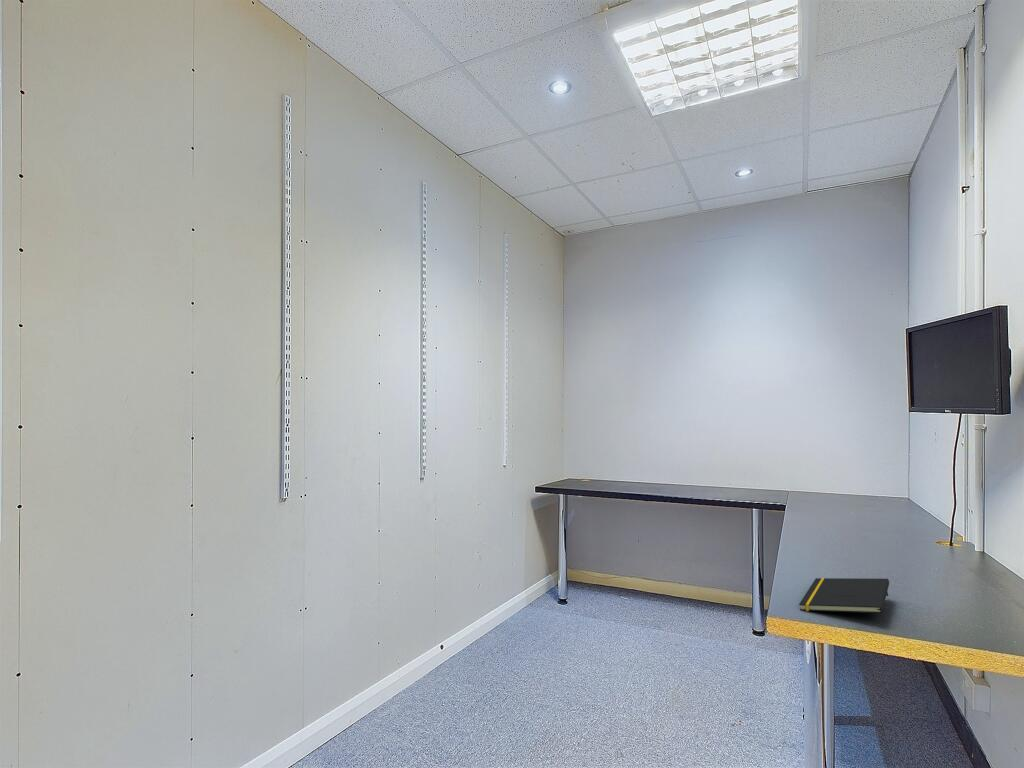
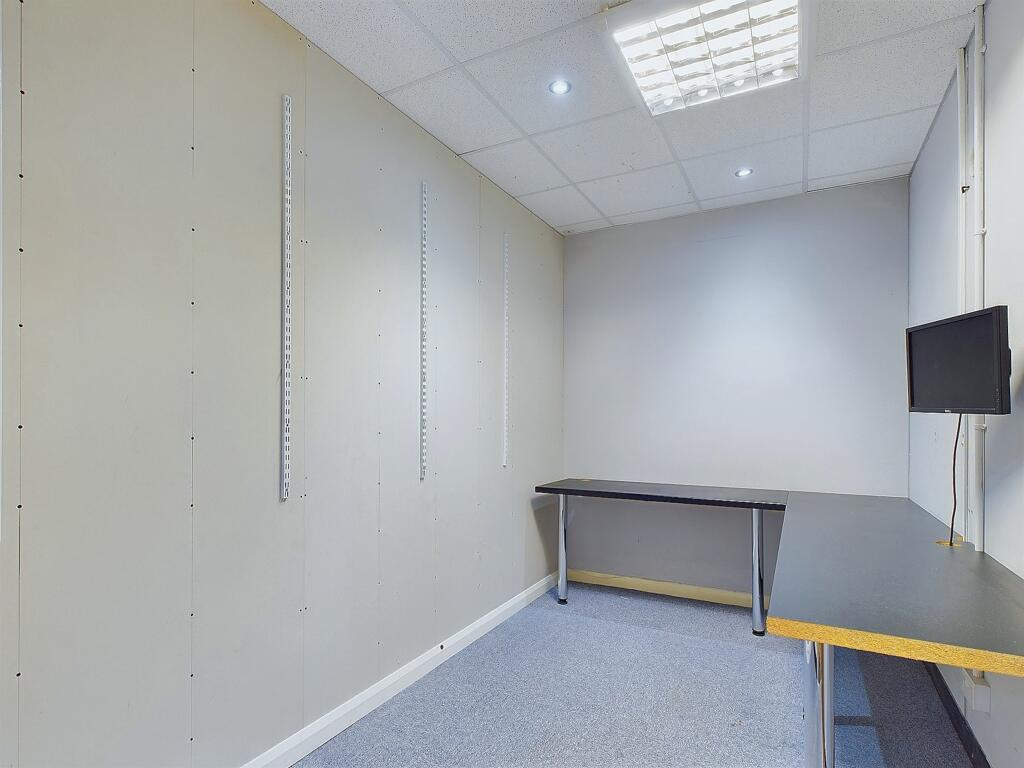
- notepad (845, 594)
